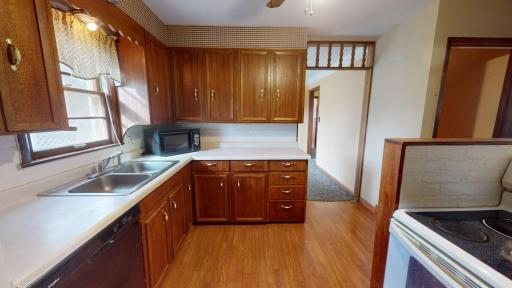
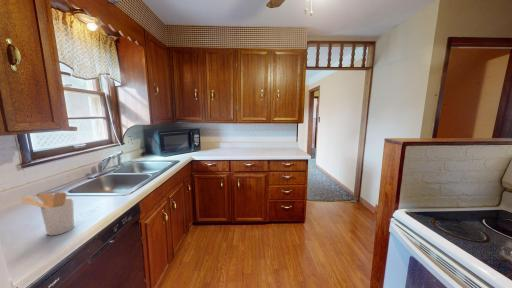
+ utensil holder (49, 212)
